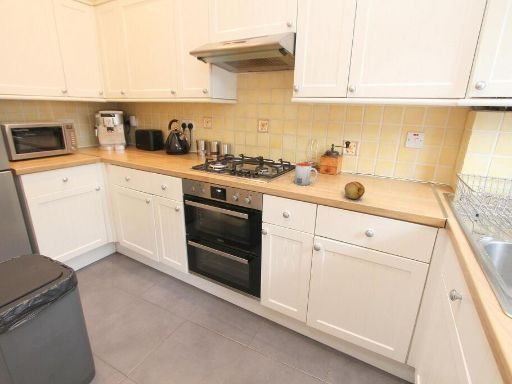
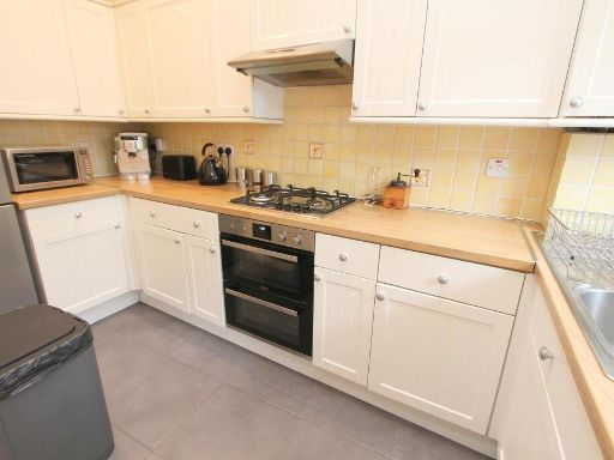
- fruit (354, 190)
- mug (306, 174)
